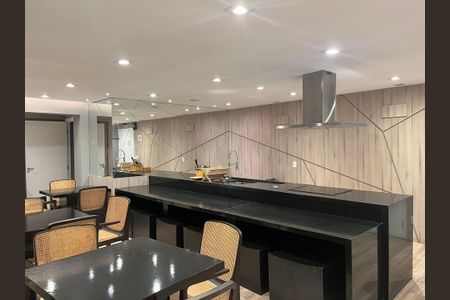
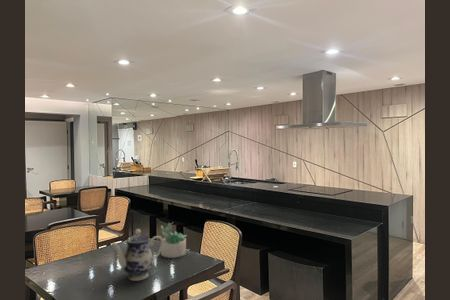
+ teapot (138, 252)
+ succulent plant (174, 237)
